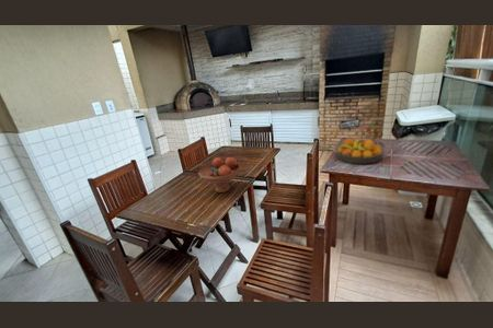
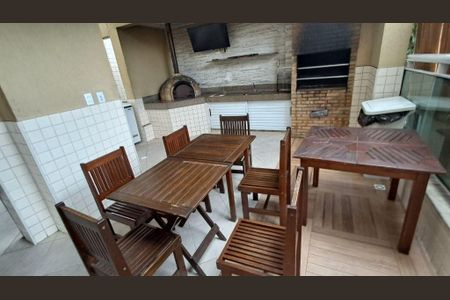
- fruit bowl (220, 175)
- fruit bowl (358, 148)
